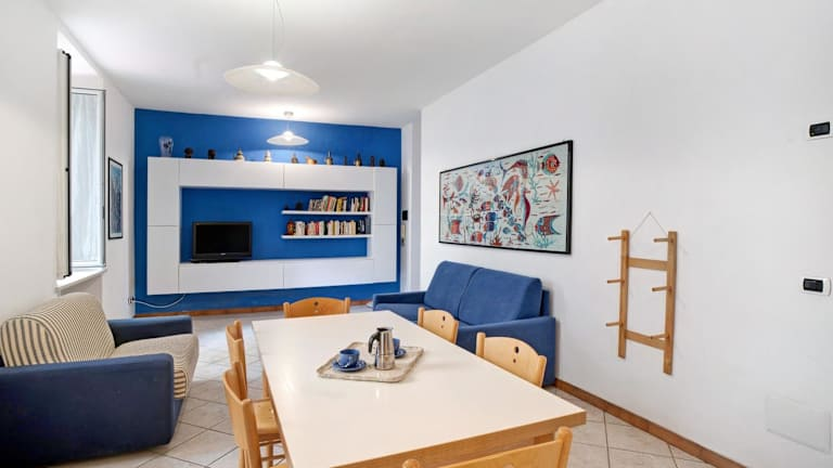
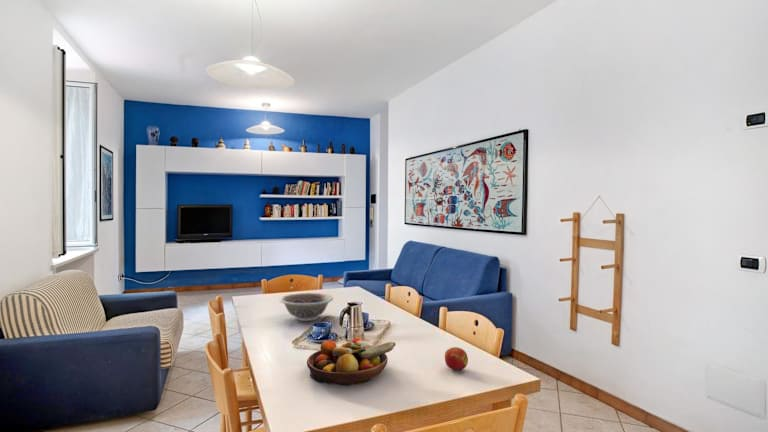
+ decorative bowl (306, 308)
+ fruit bowl (348, 354)
+ apple (455, 358)
